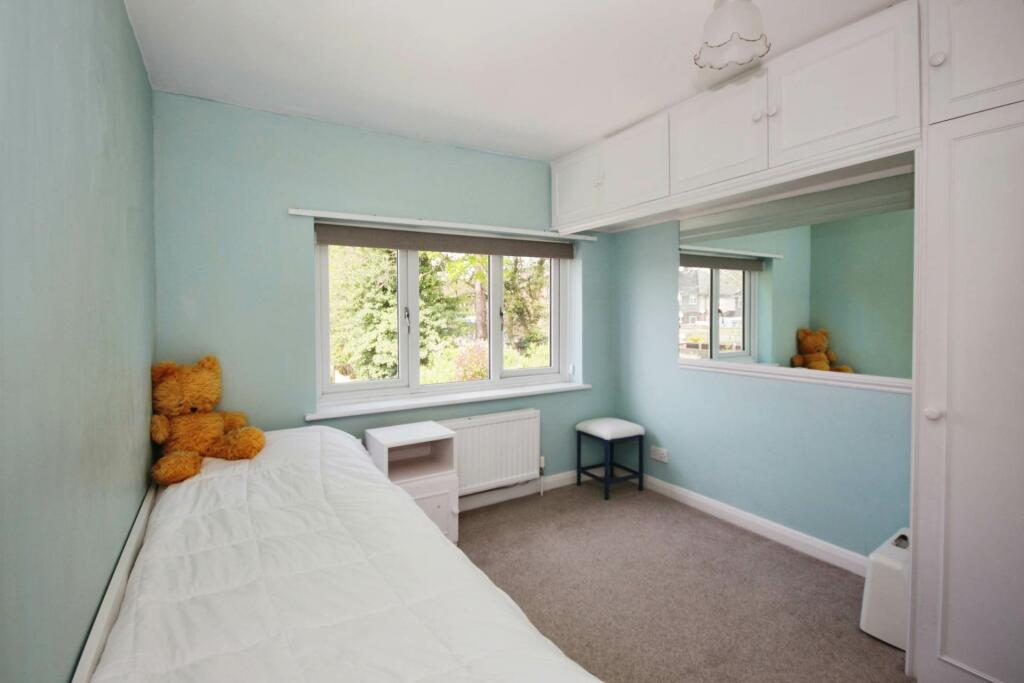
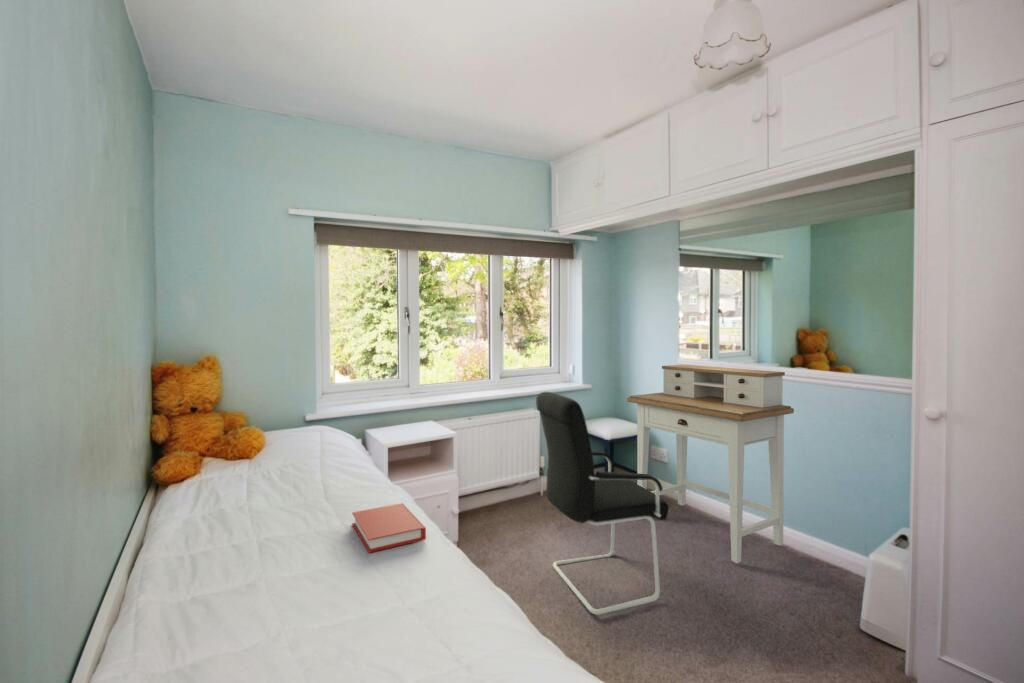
+ book (387, 525)
+ office chair (598, 488)
+ desk (706, 440)
